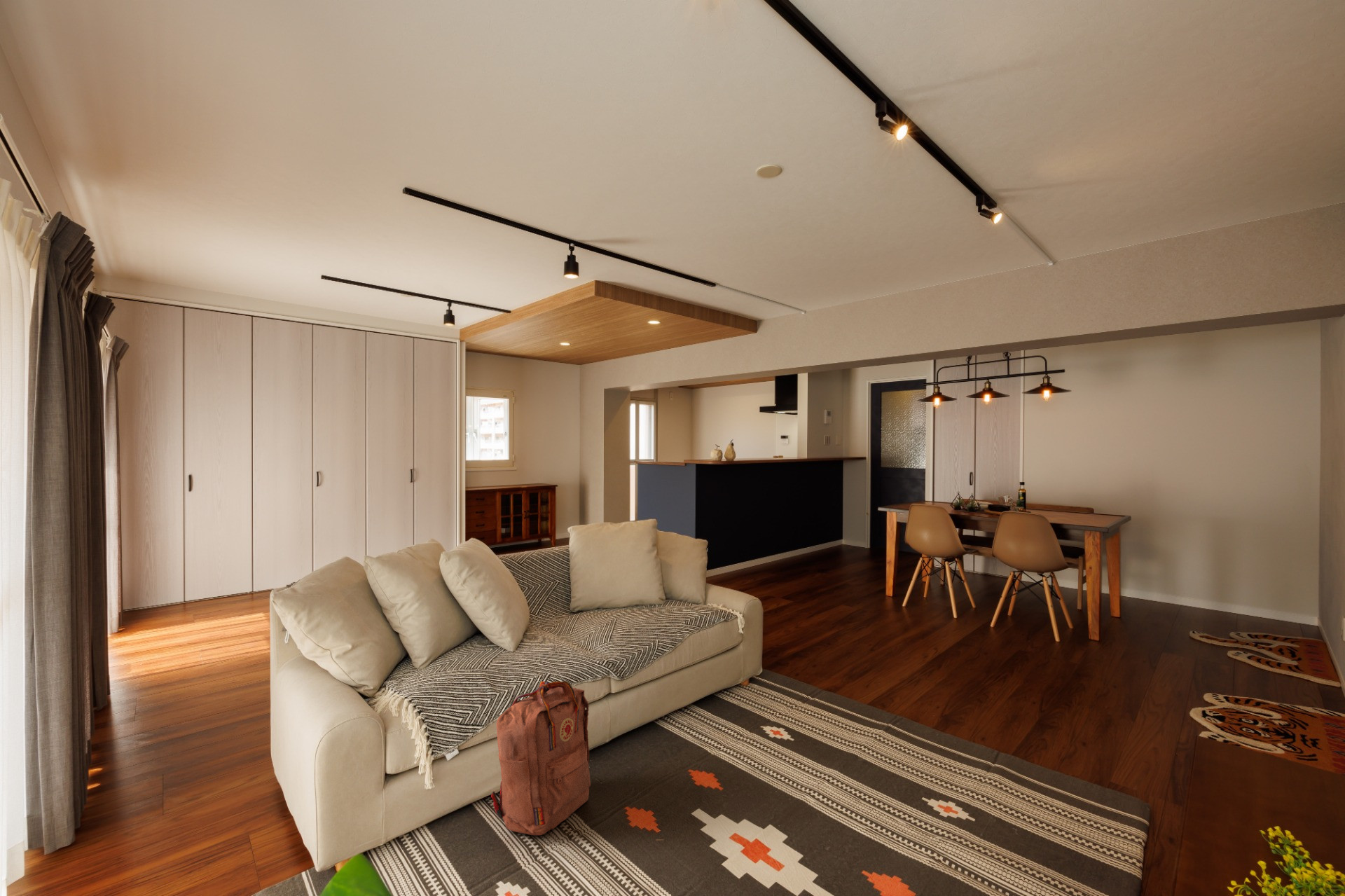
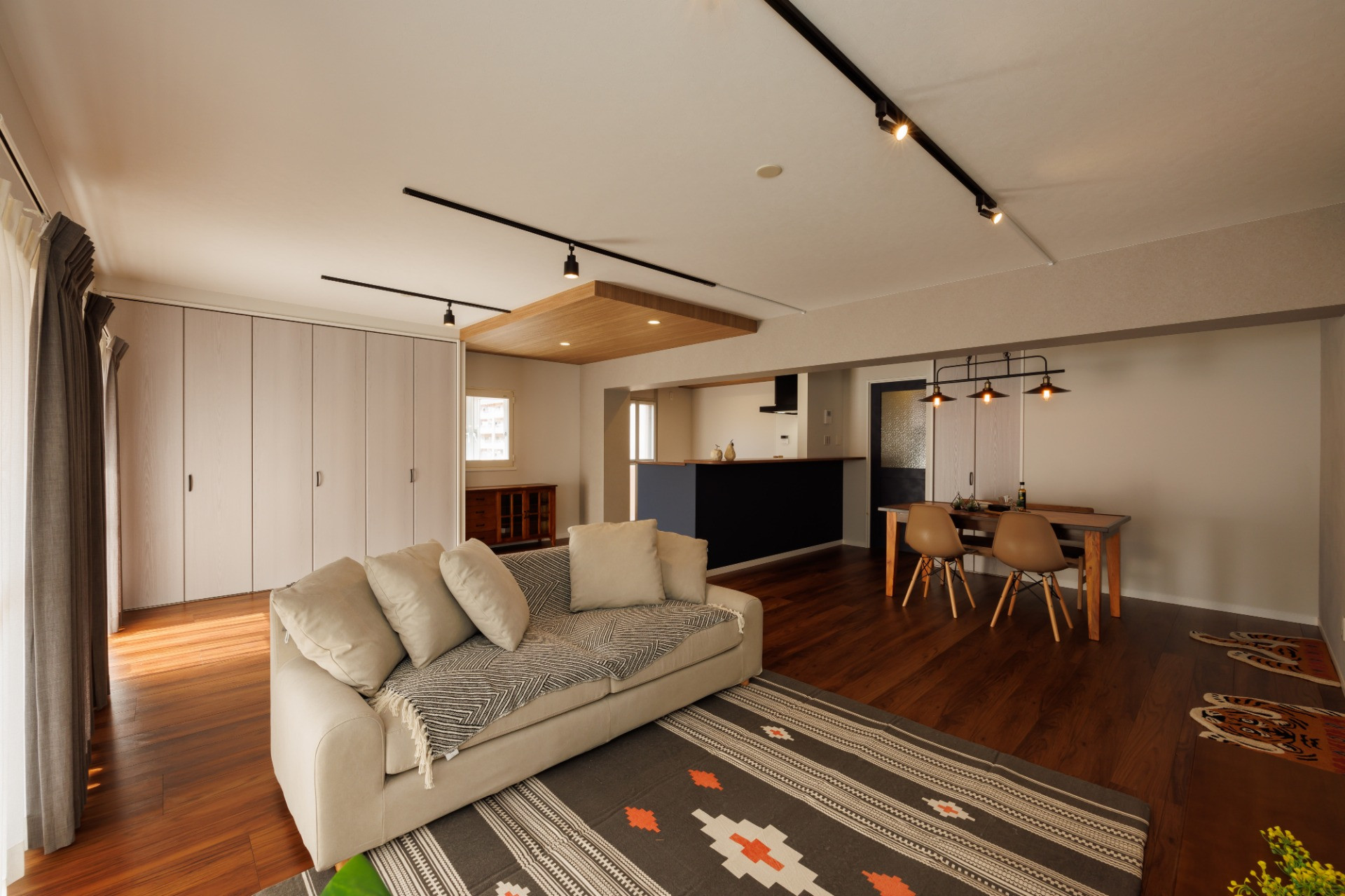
- backpack (542, 747)
